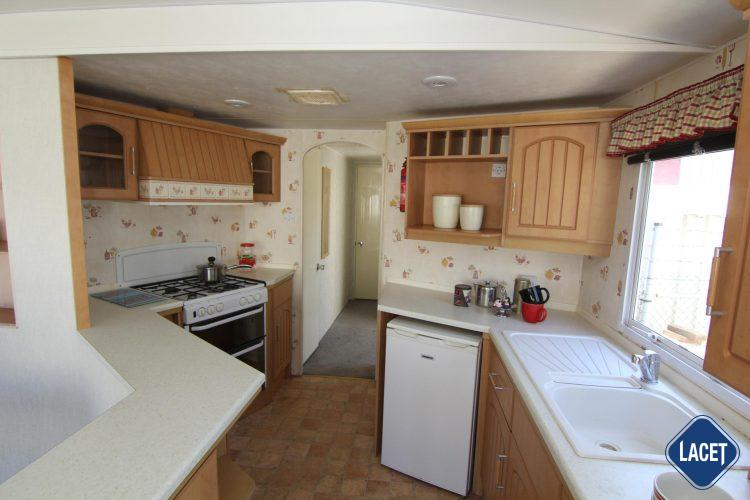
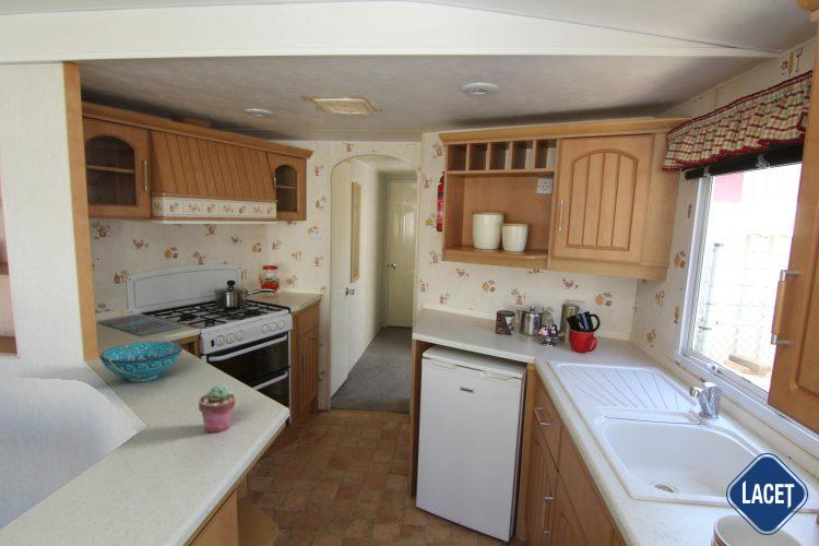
+ bowl (143, 364)
+ potted succulent (217, 406)
